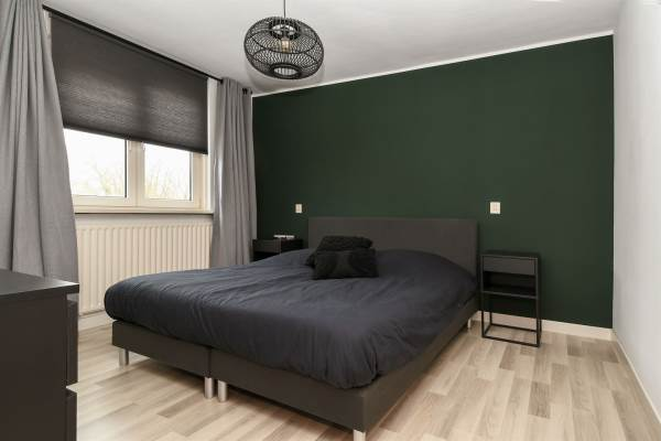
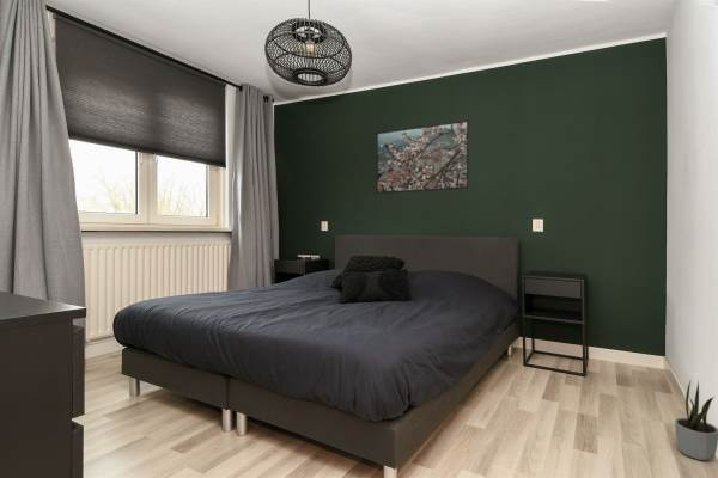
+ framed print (419, 159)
+ potted plant (696, 415)
